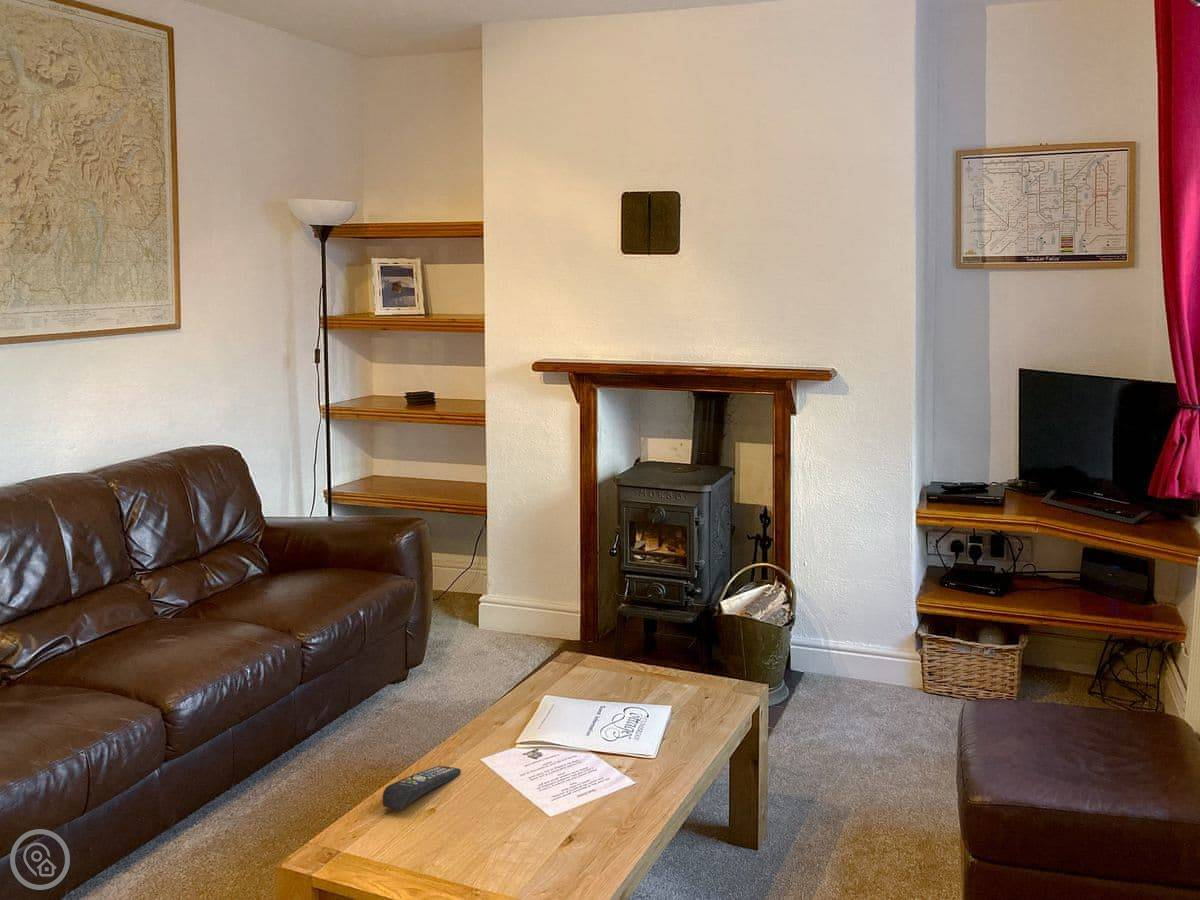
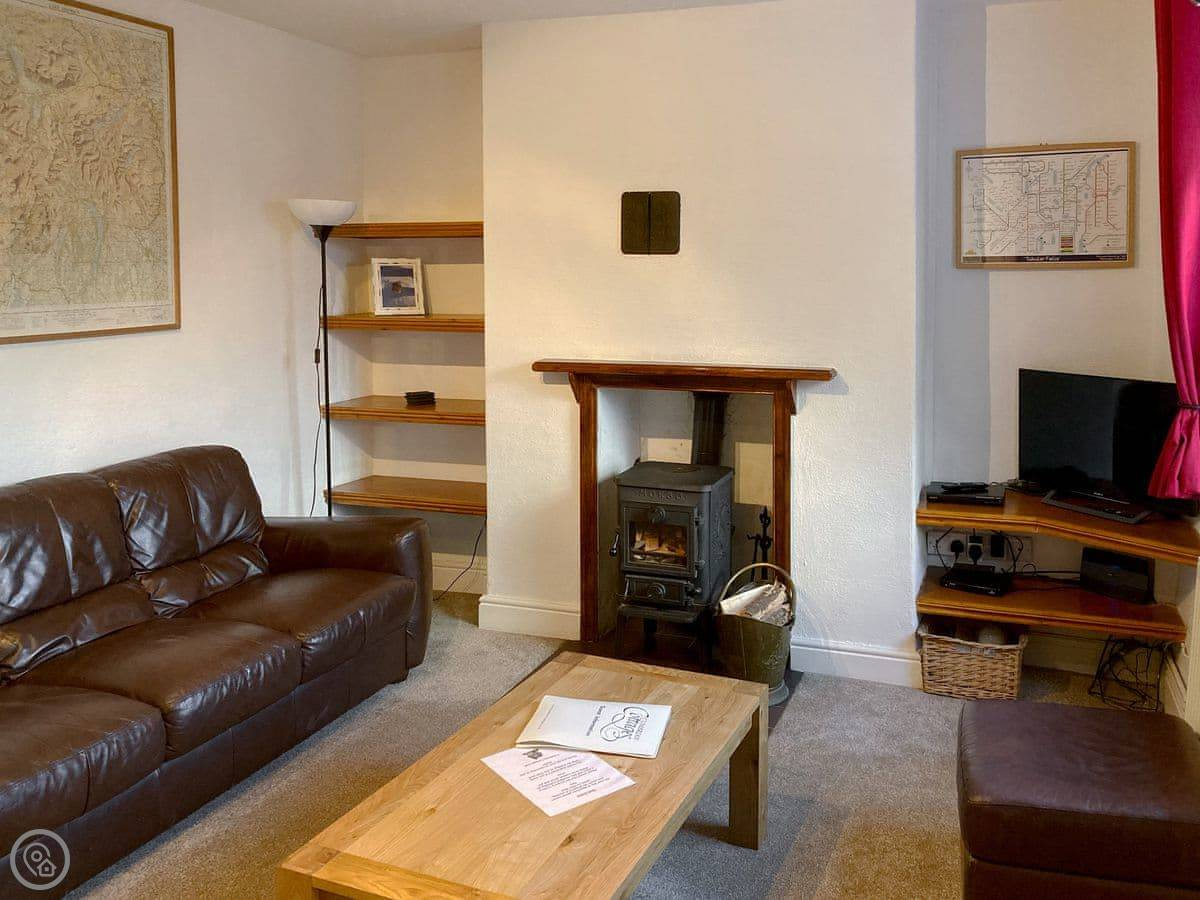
- remote control (422, 783)
